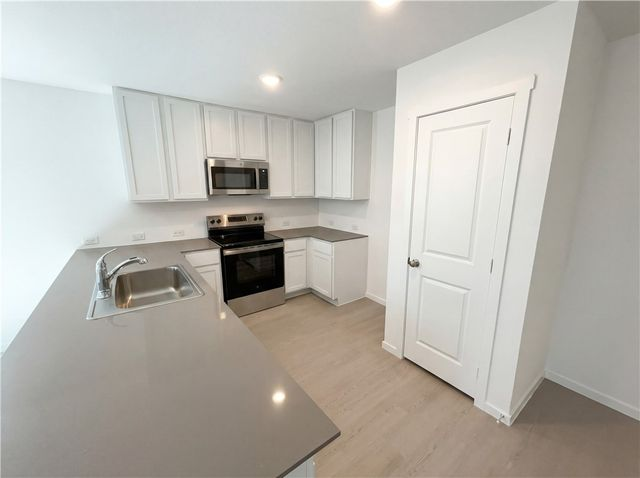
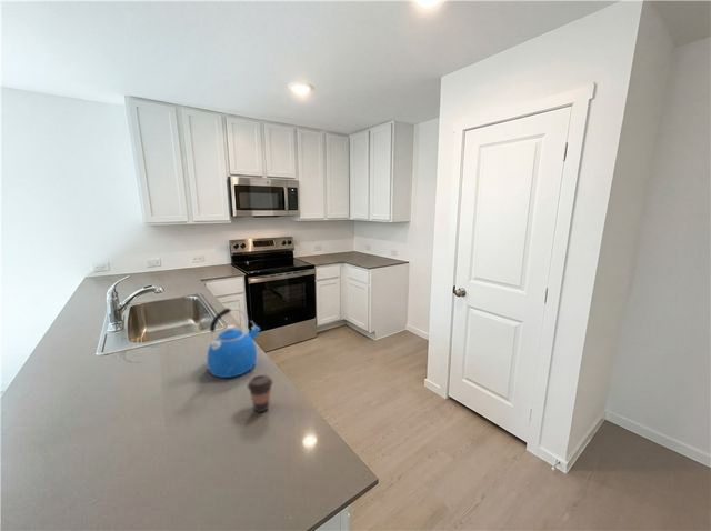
+ coffee cup (260, 393)
+ kettle (236, 335)
